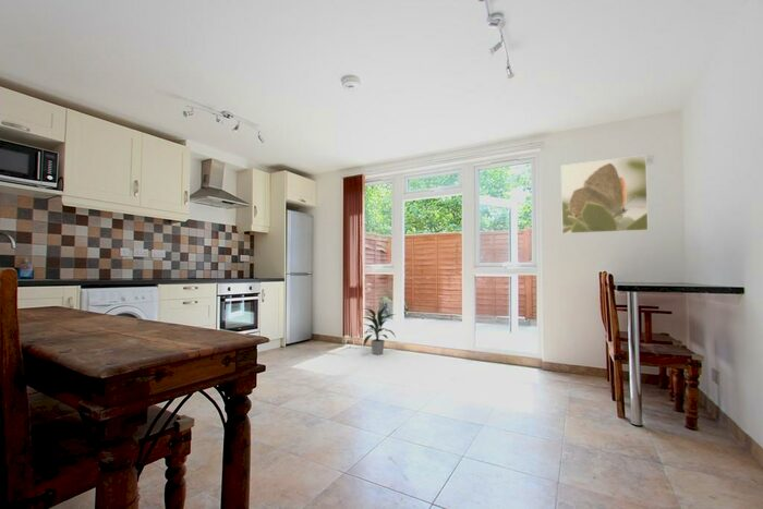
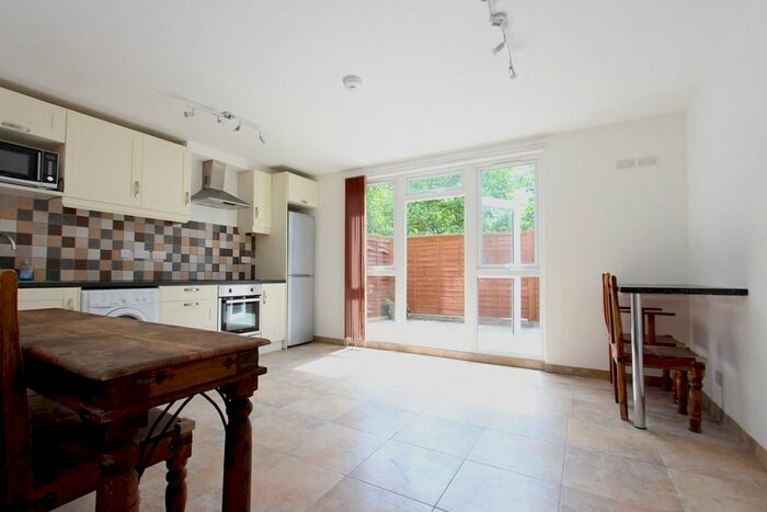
- indoor plant (376, 328)
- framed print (602, 196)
